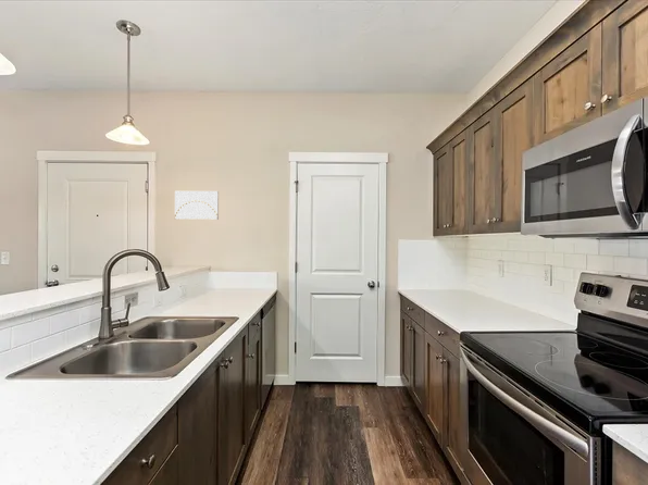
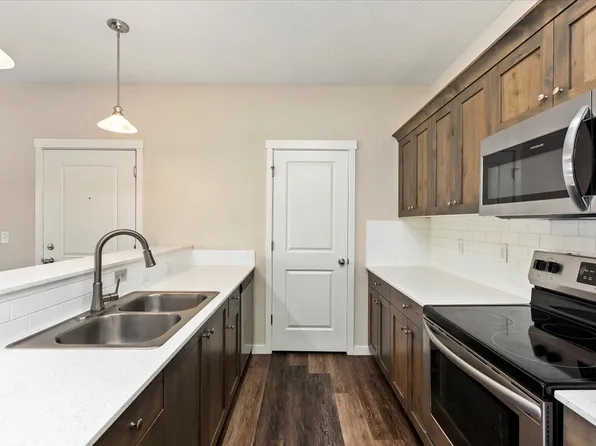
- wall art (197, 204)
